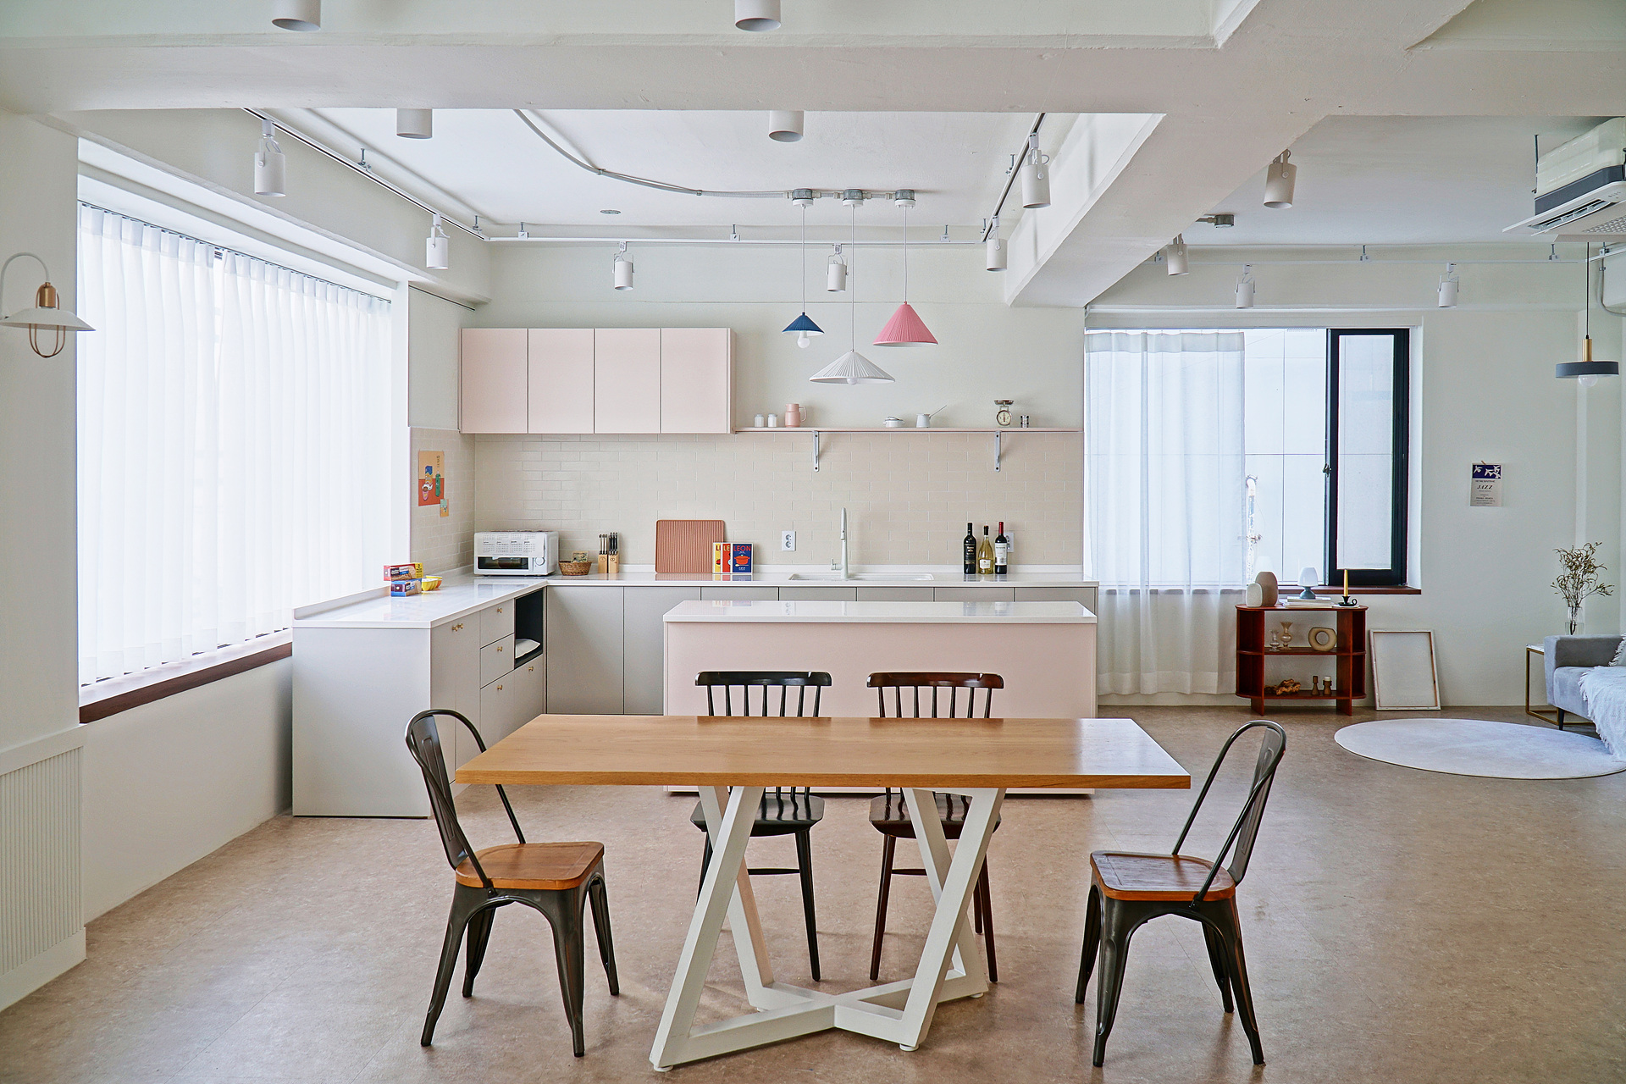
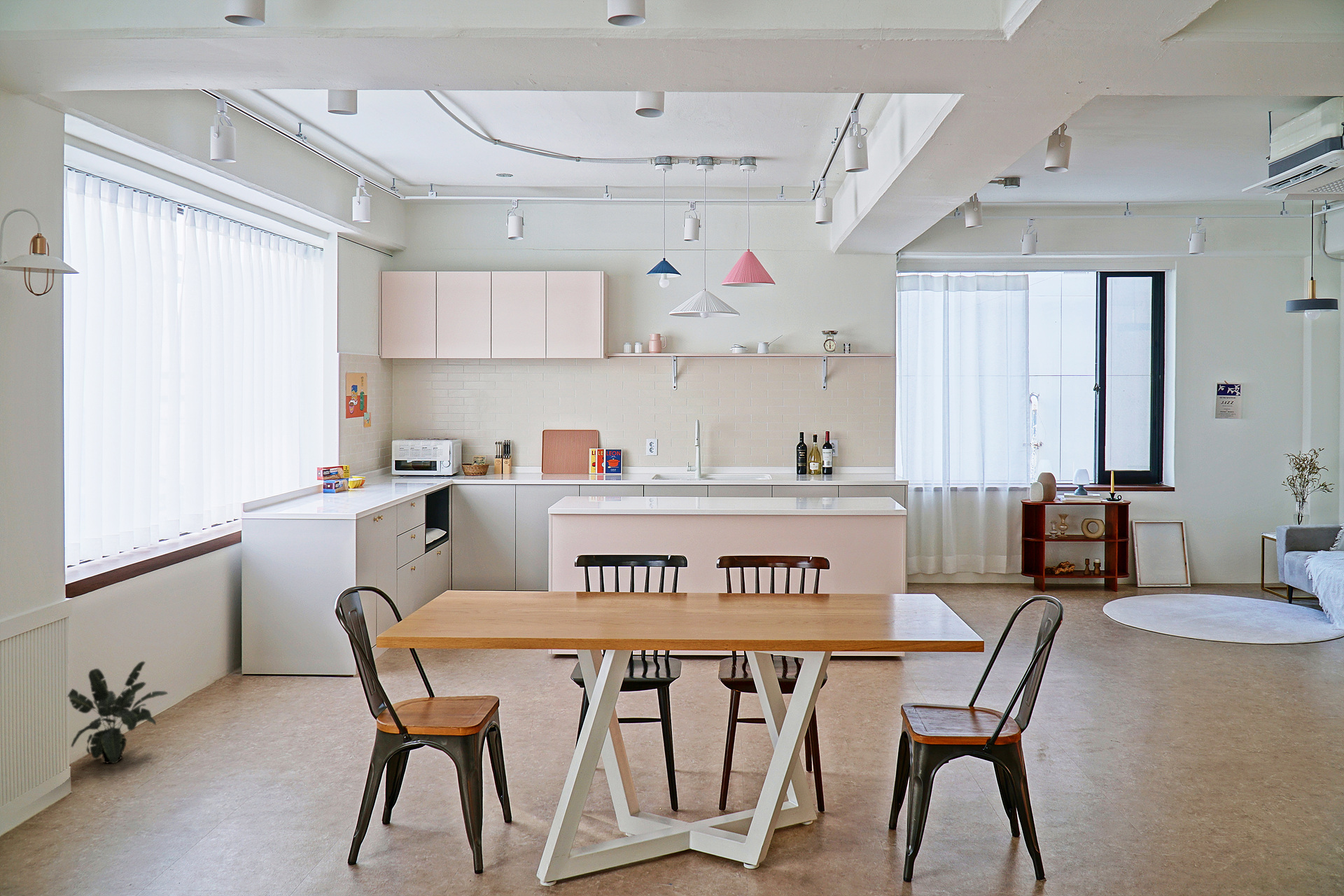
+ potted plant (117, 713)
